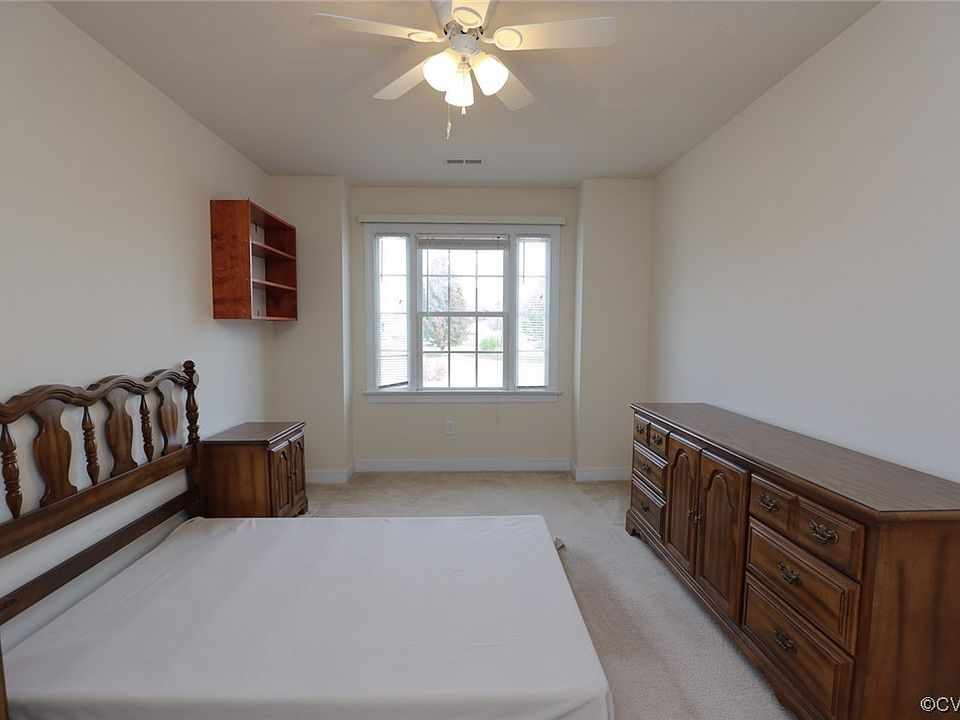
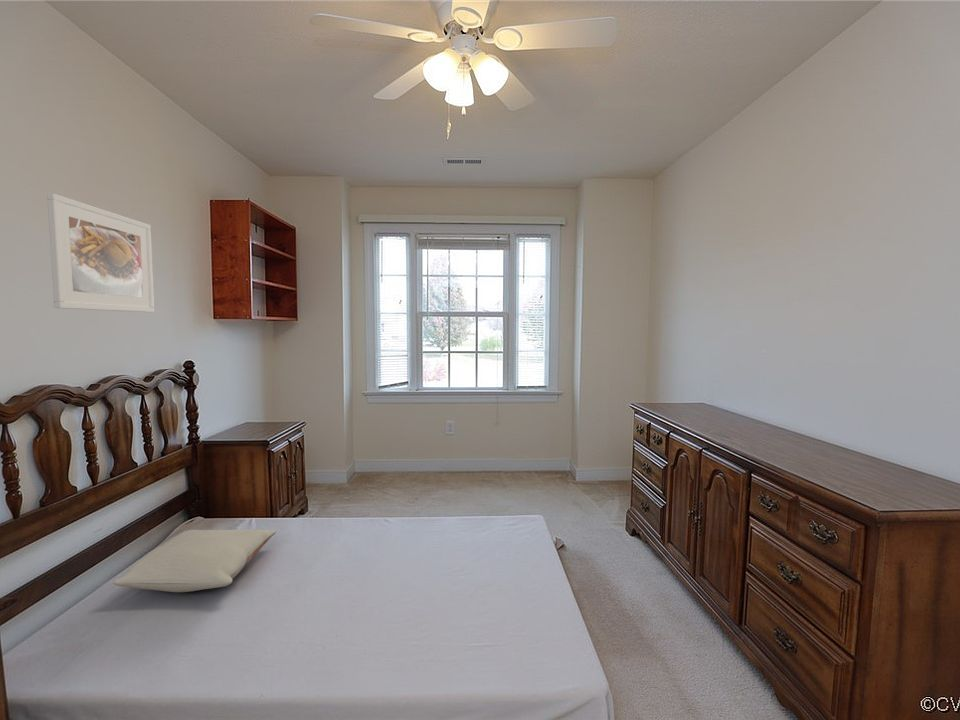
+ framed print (108, 261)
+ pillow (204, 555)
